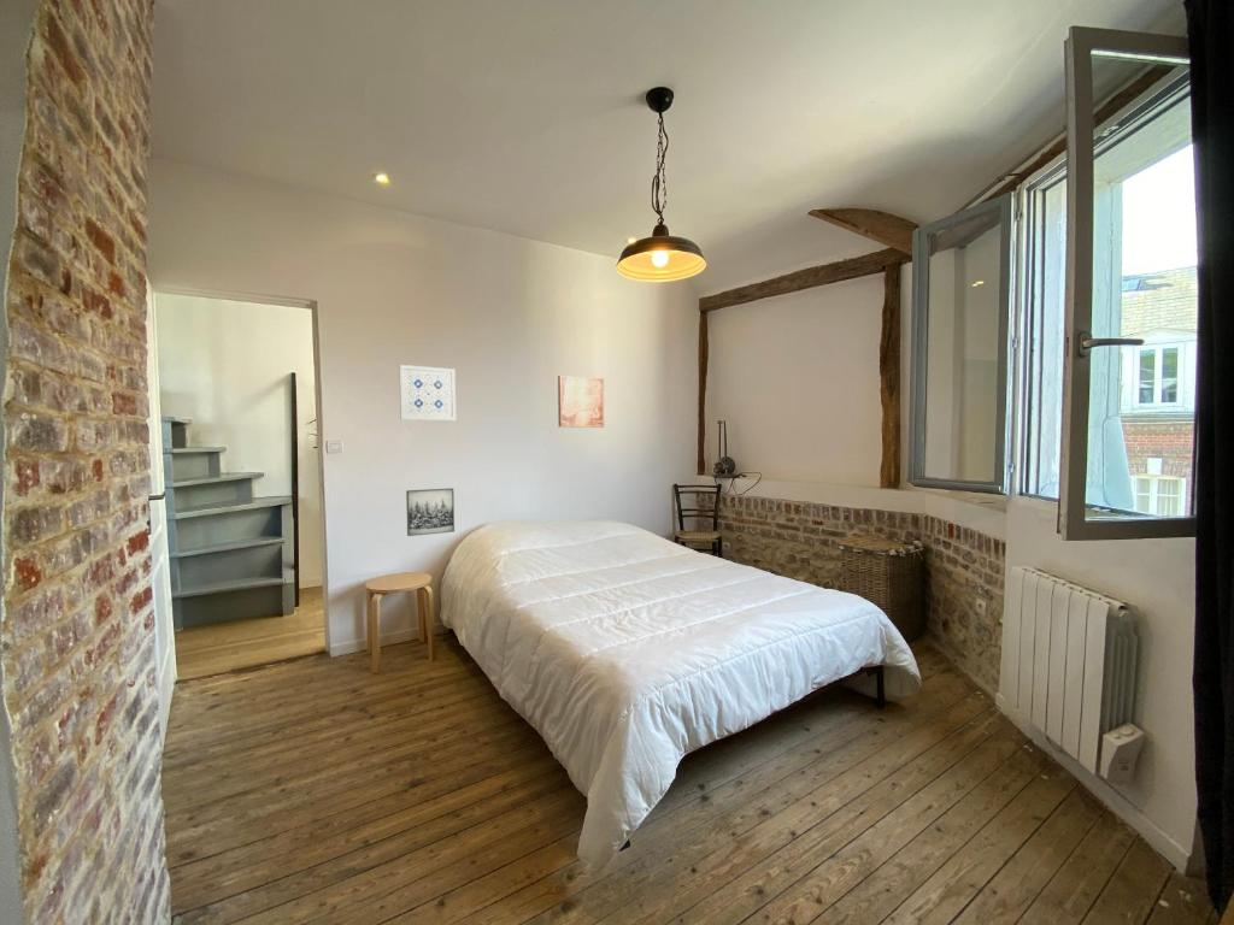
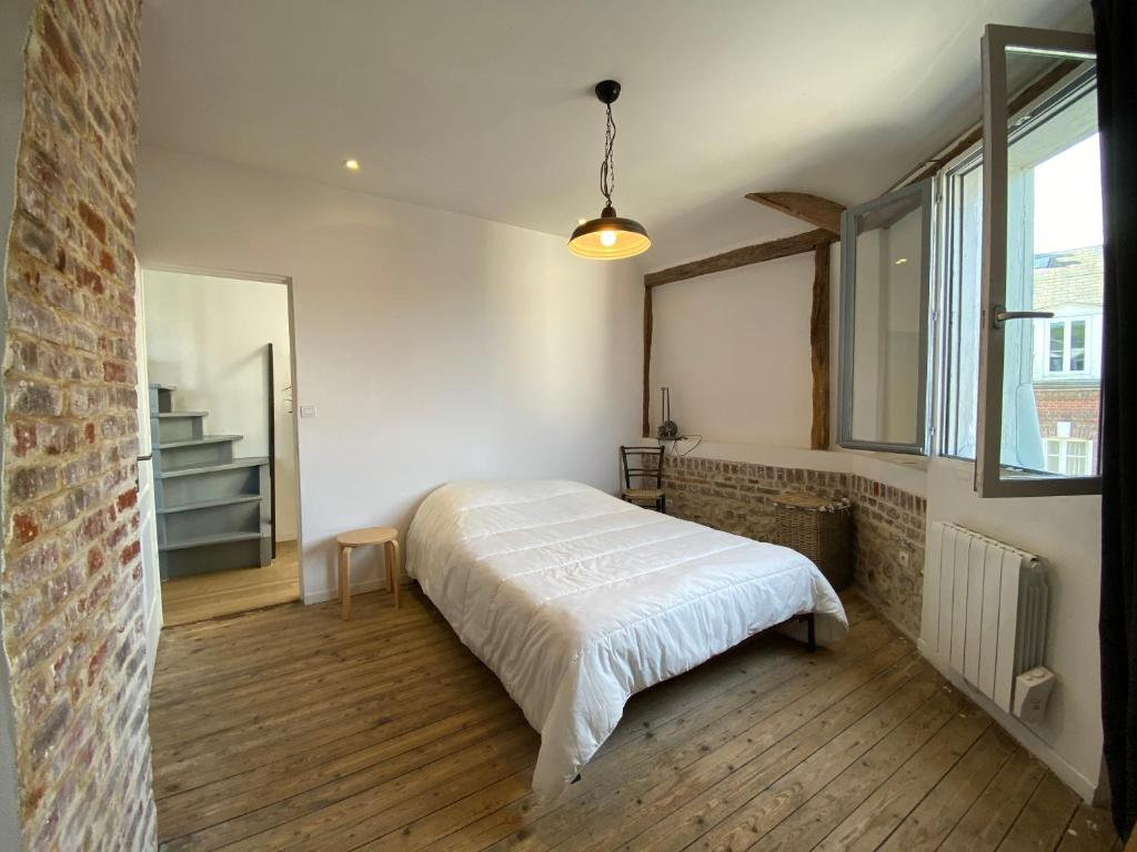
- wall art (430, 511)
- wall art (428, 393)
- wall art (581, 401)
